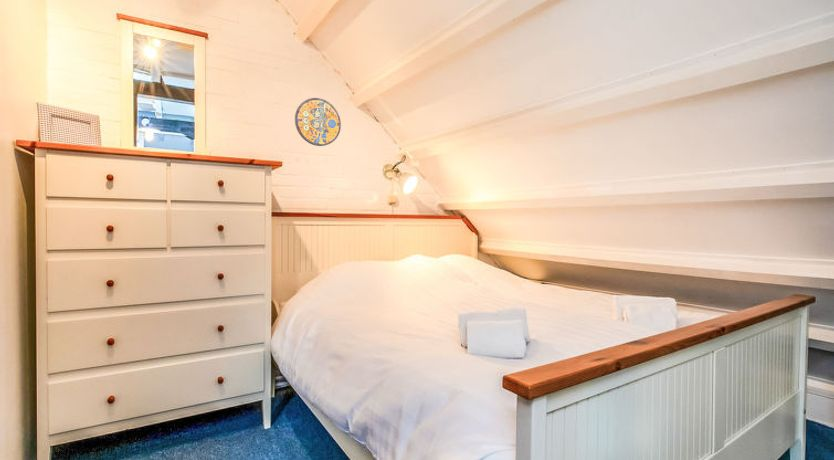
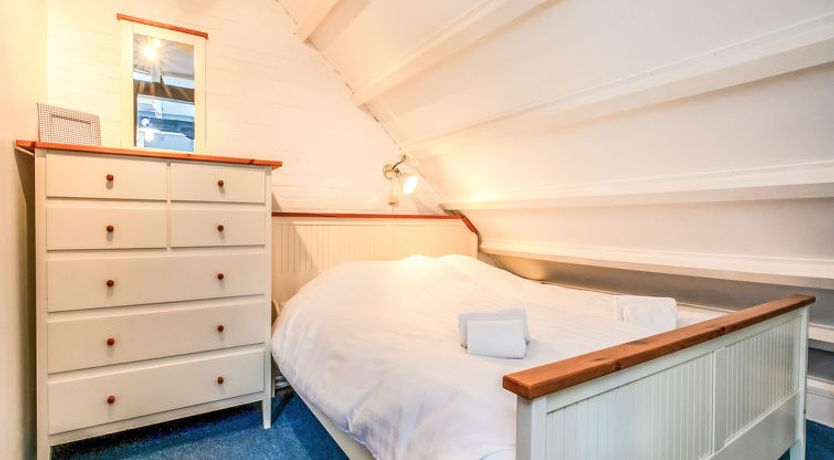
- manhole cover (318, 122)
